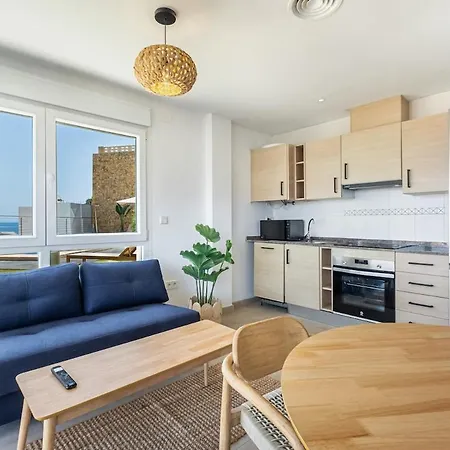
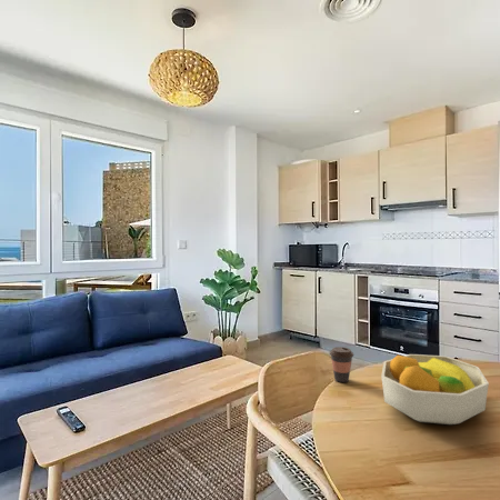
+ coffee cup (341, 364)
+ fruit bowl (431, 380)
